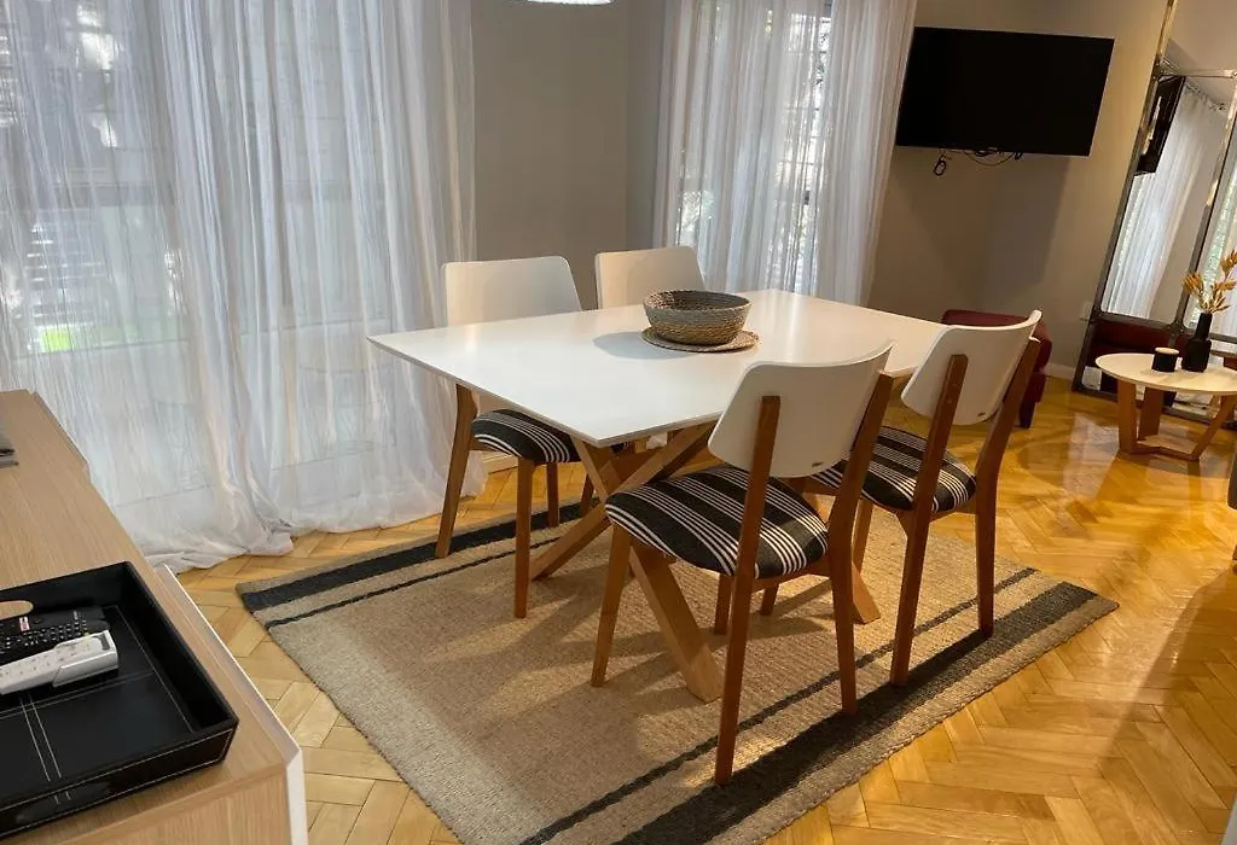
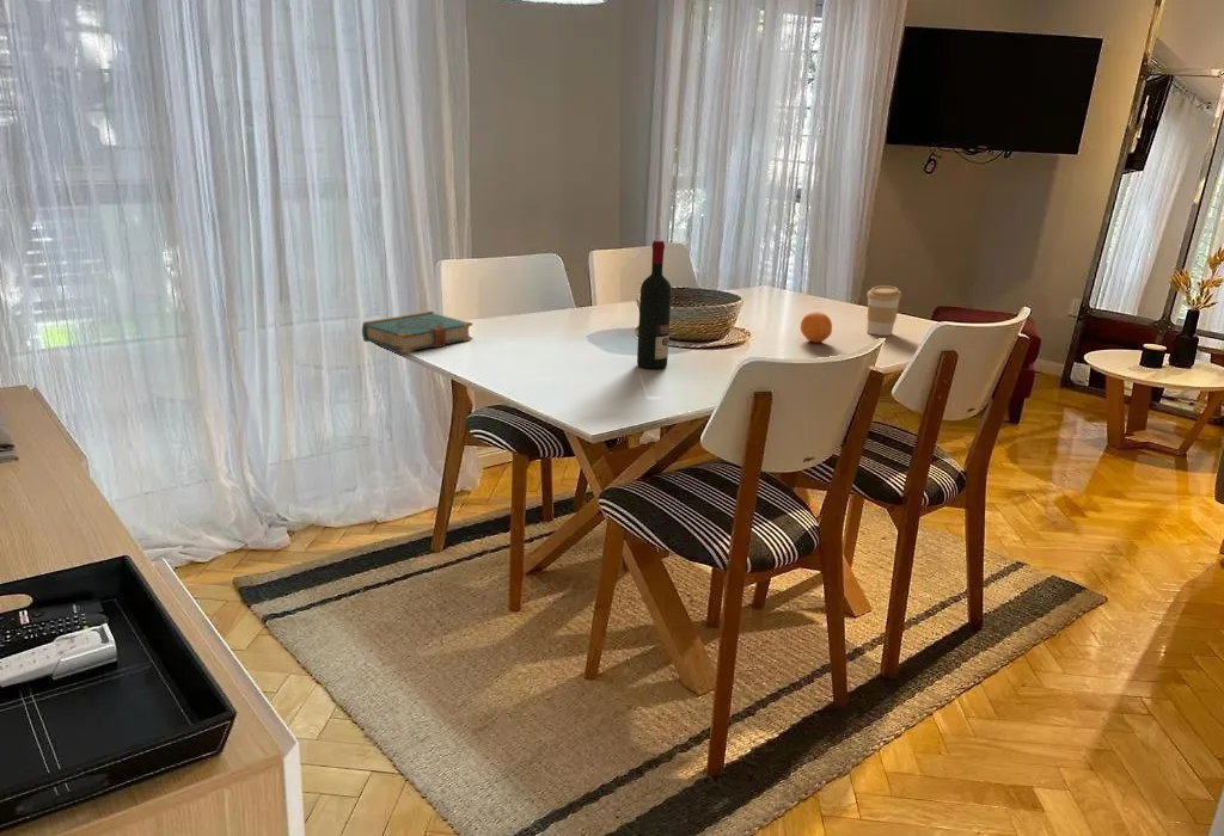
+ alcohol (655, 303)
+ coffee cup (882, 309)
+ book (416, 331)
+ fruit (815, 327)
